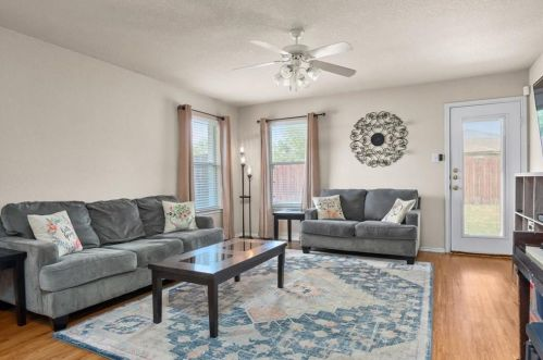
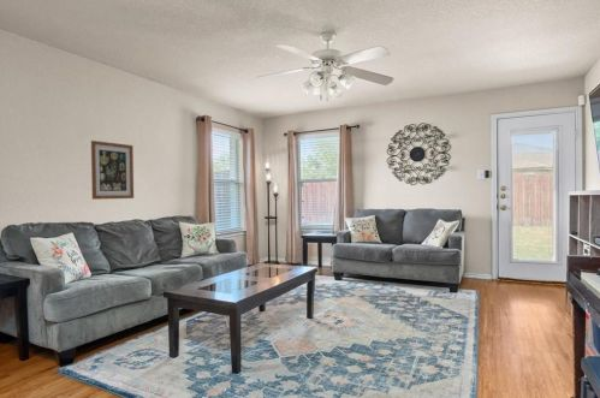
+ wall art (113, 171)
